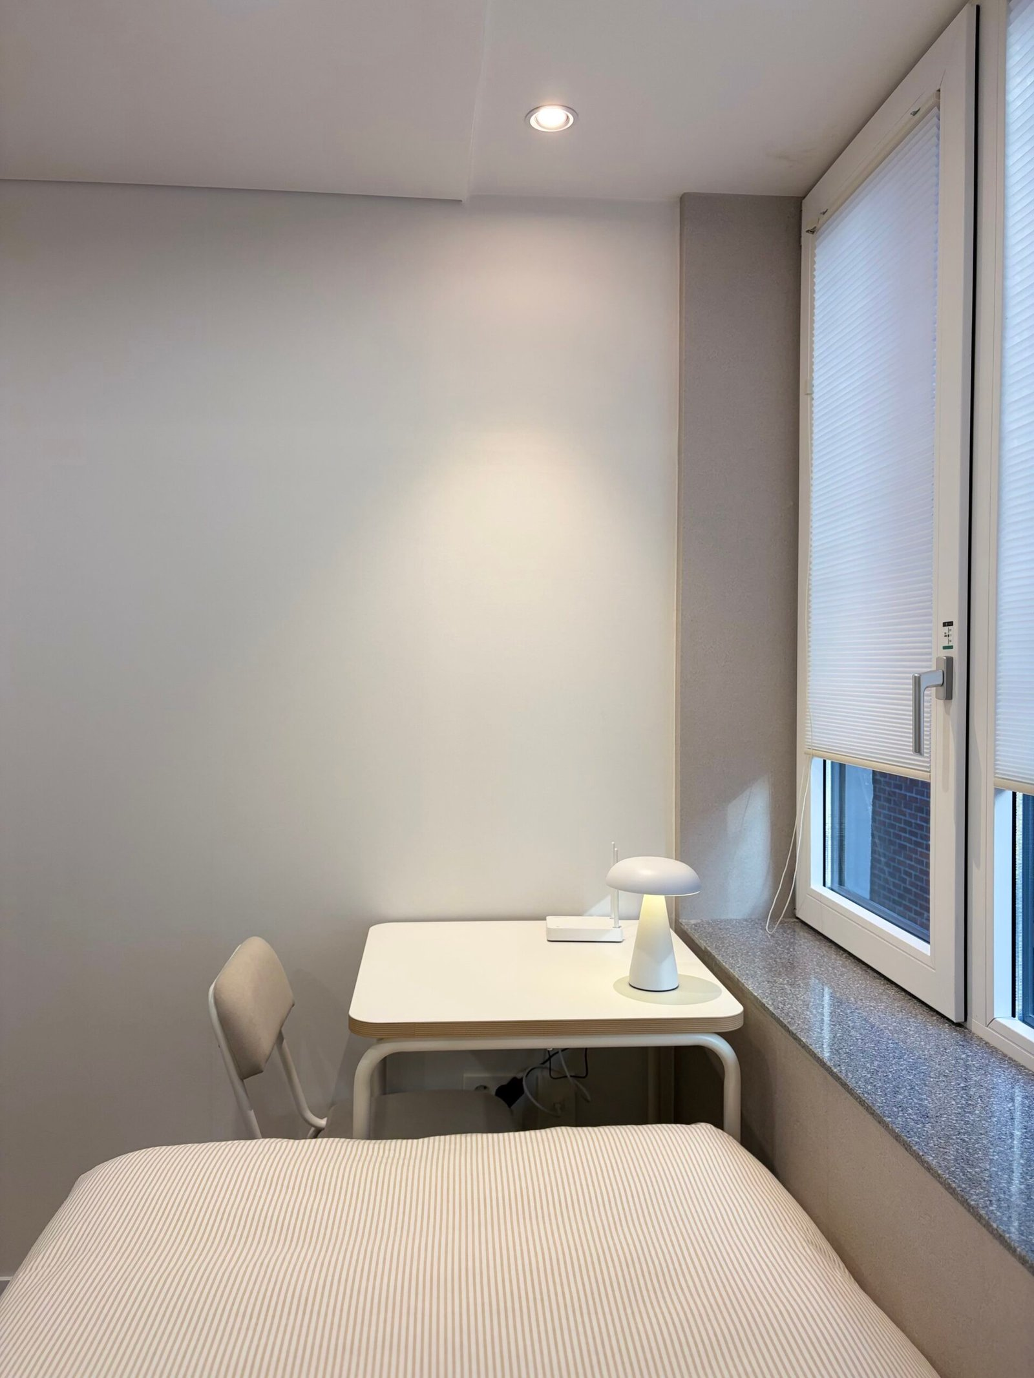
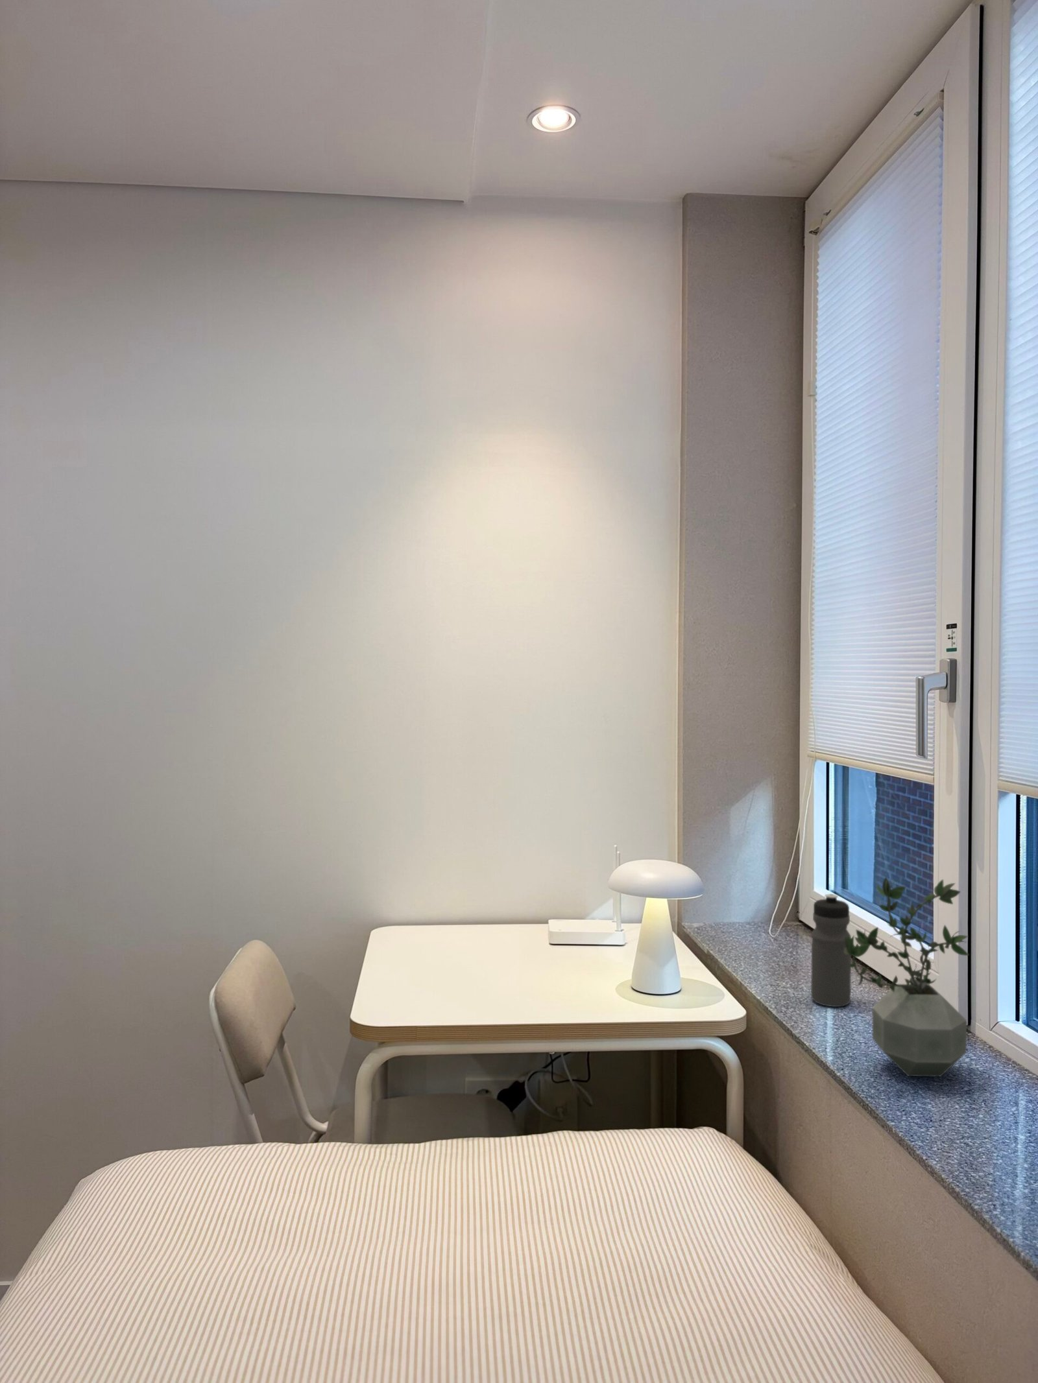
+ water bottle (831, 947)
+ potted plant (906, 971)
